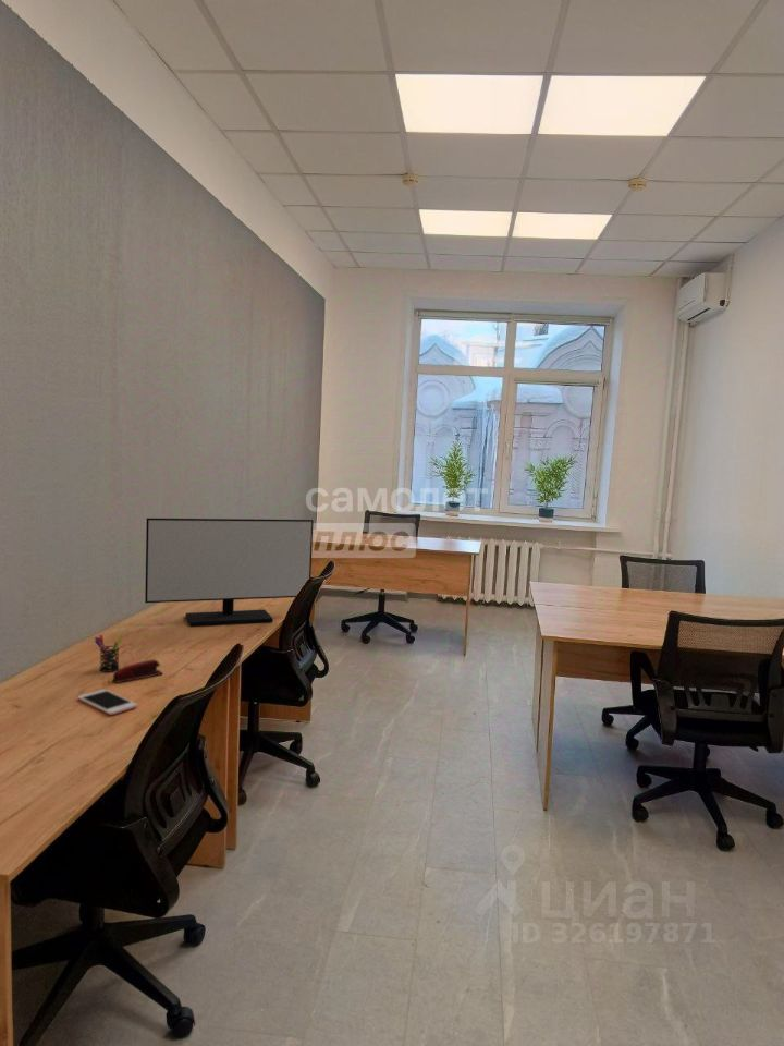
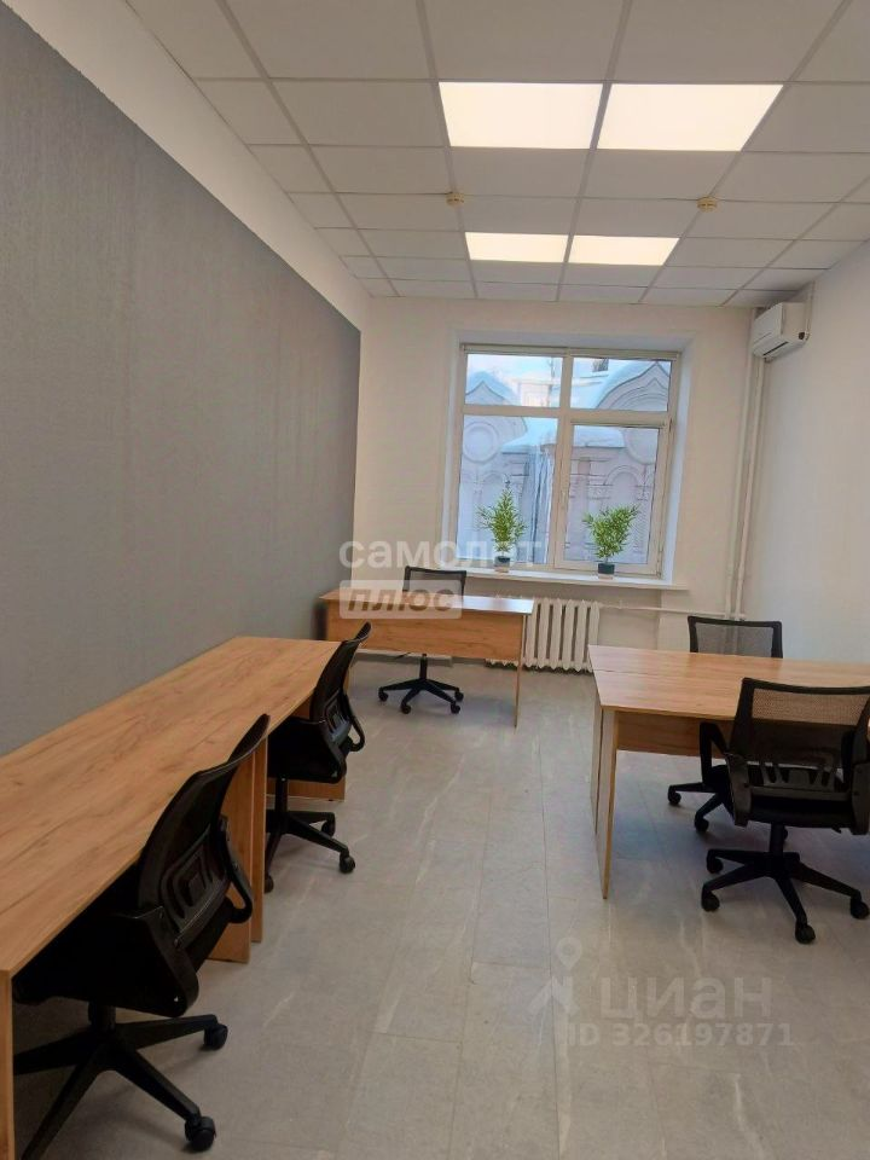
- stapler (137, 669)
- monitor (230, 569)
- cell phone (107, 702)
- pen holder (109, 652)
